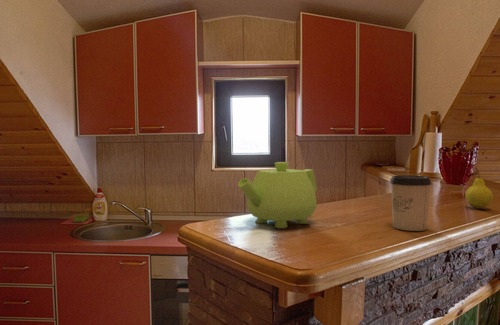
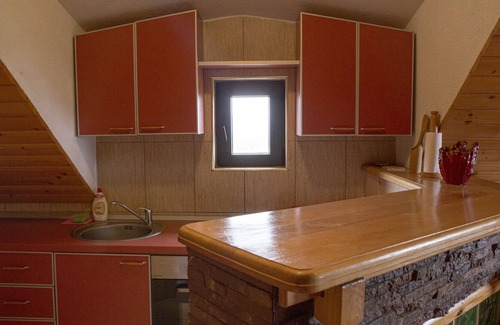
- fruit (479, 188)
- cup (409, 202)
- teapot (279, 192)
